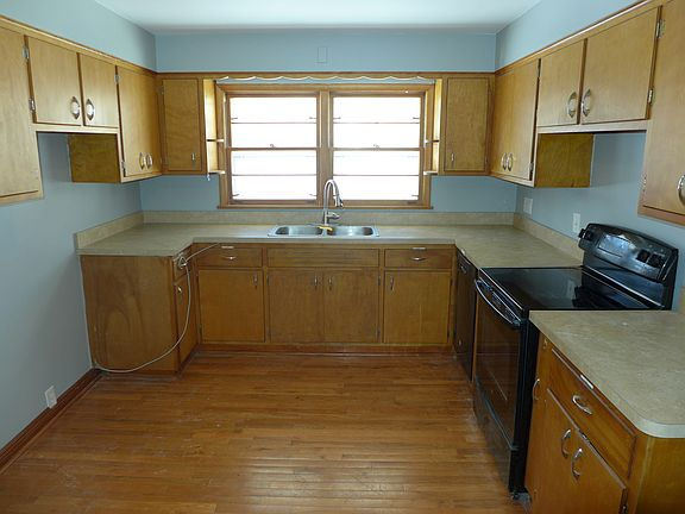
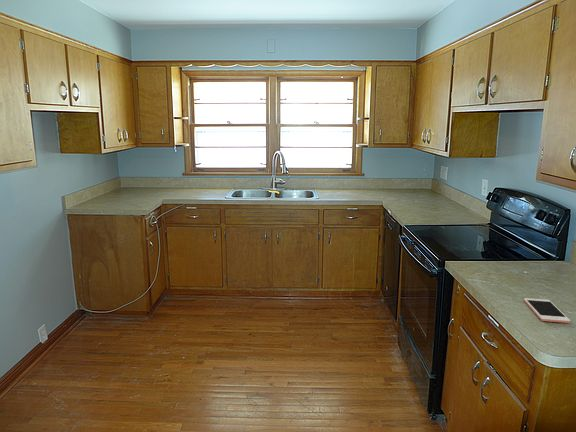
+ cell phone (545, 309)
